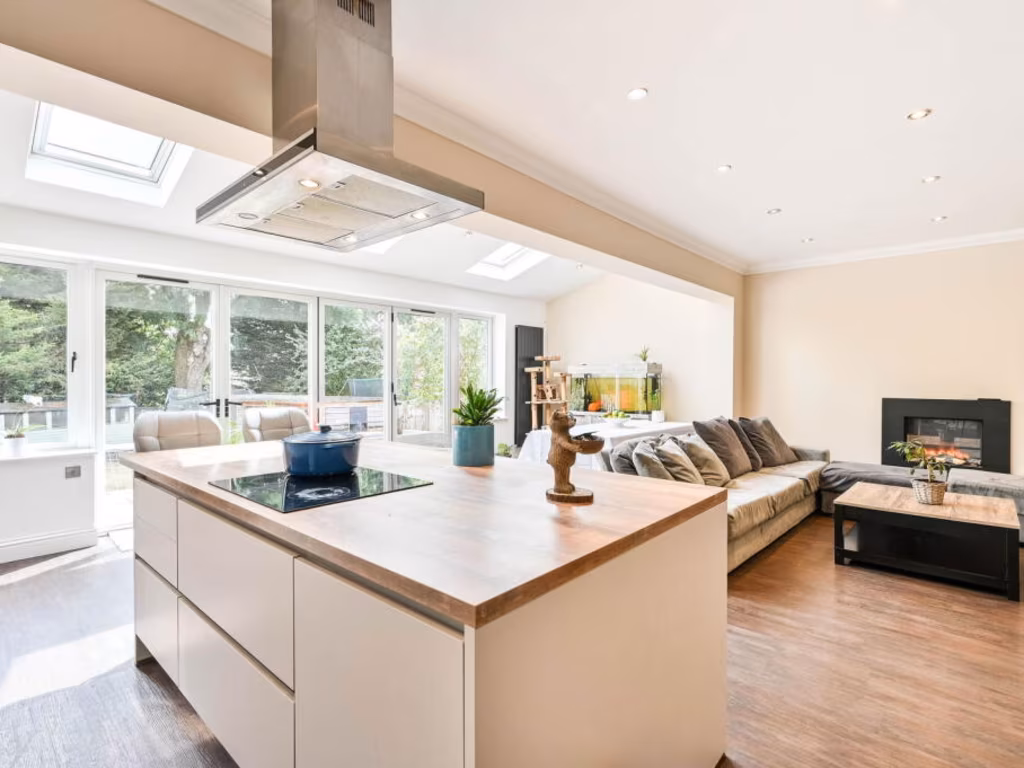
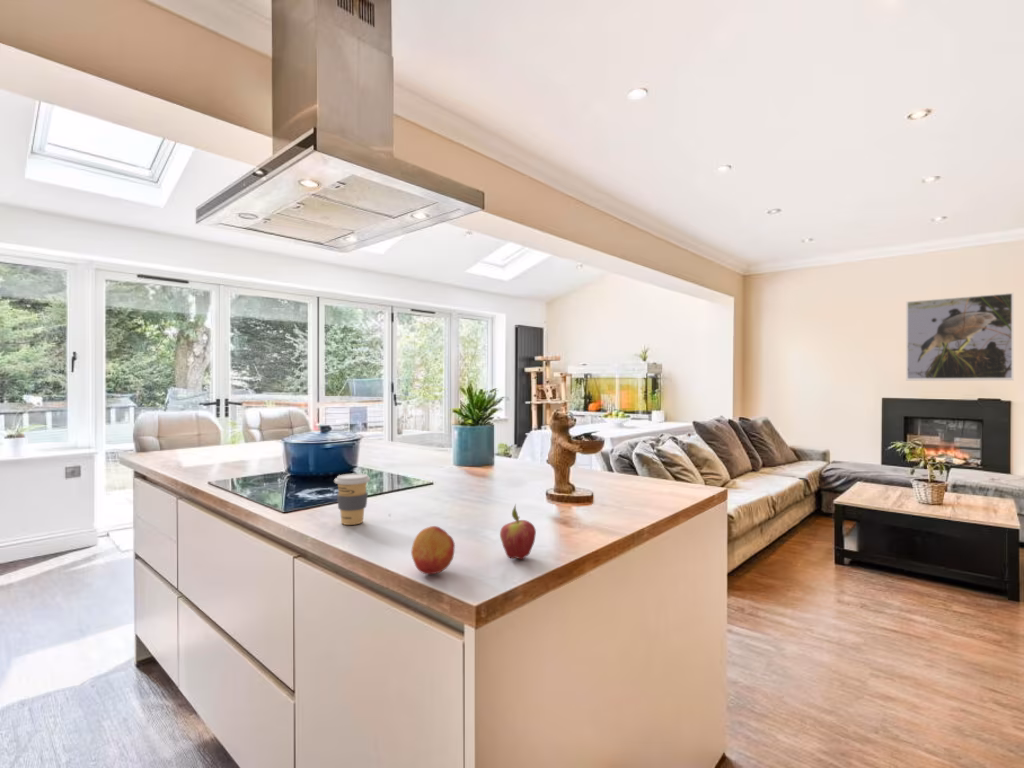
+ fruit (433, 549)
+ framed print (957, 339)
+ fruit (517, 531)
+ coffee cup (352, 499)
